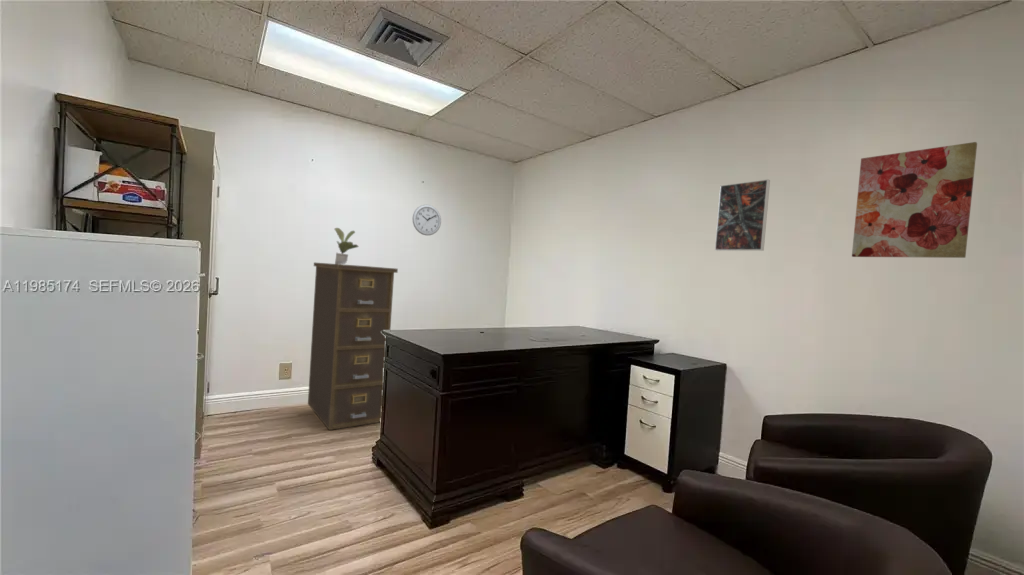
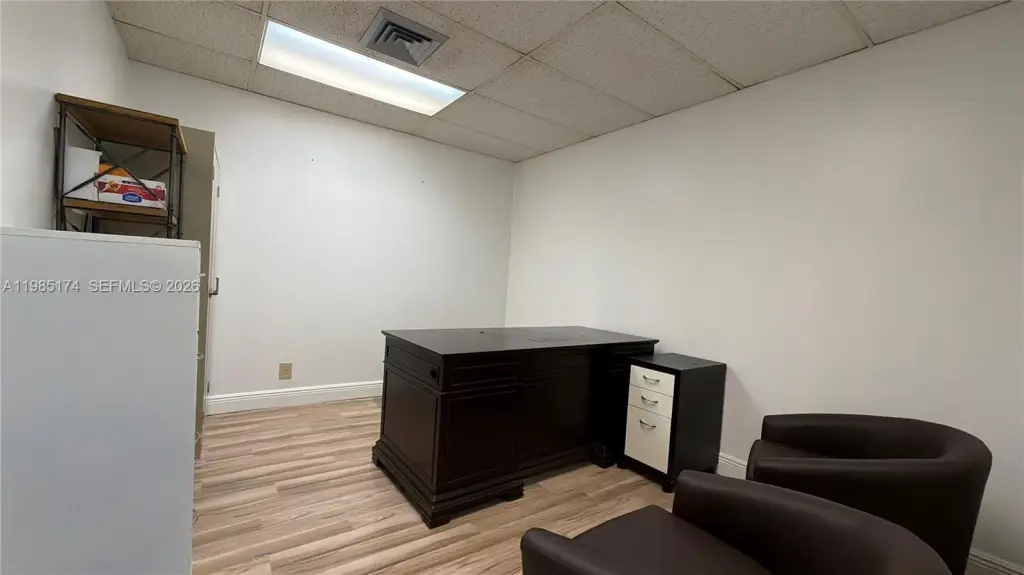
- potted plant (346, 246)
- wall art (909, 204)
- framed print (741, 216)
- wall clock (427, 220)
- filing cabinet (349, 339)
